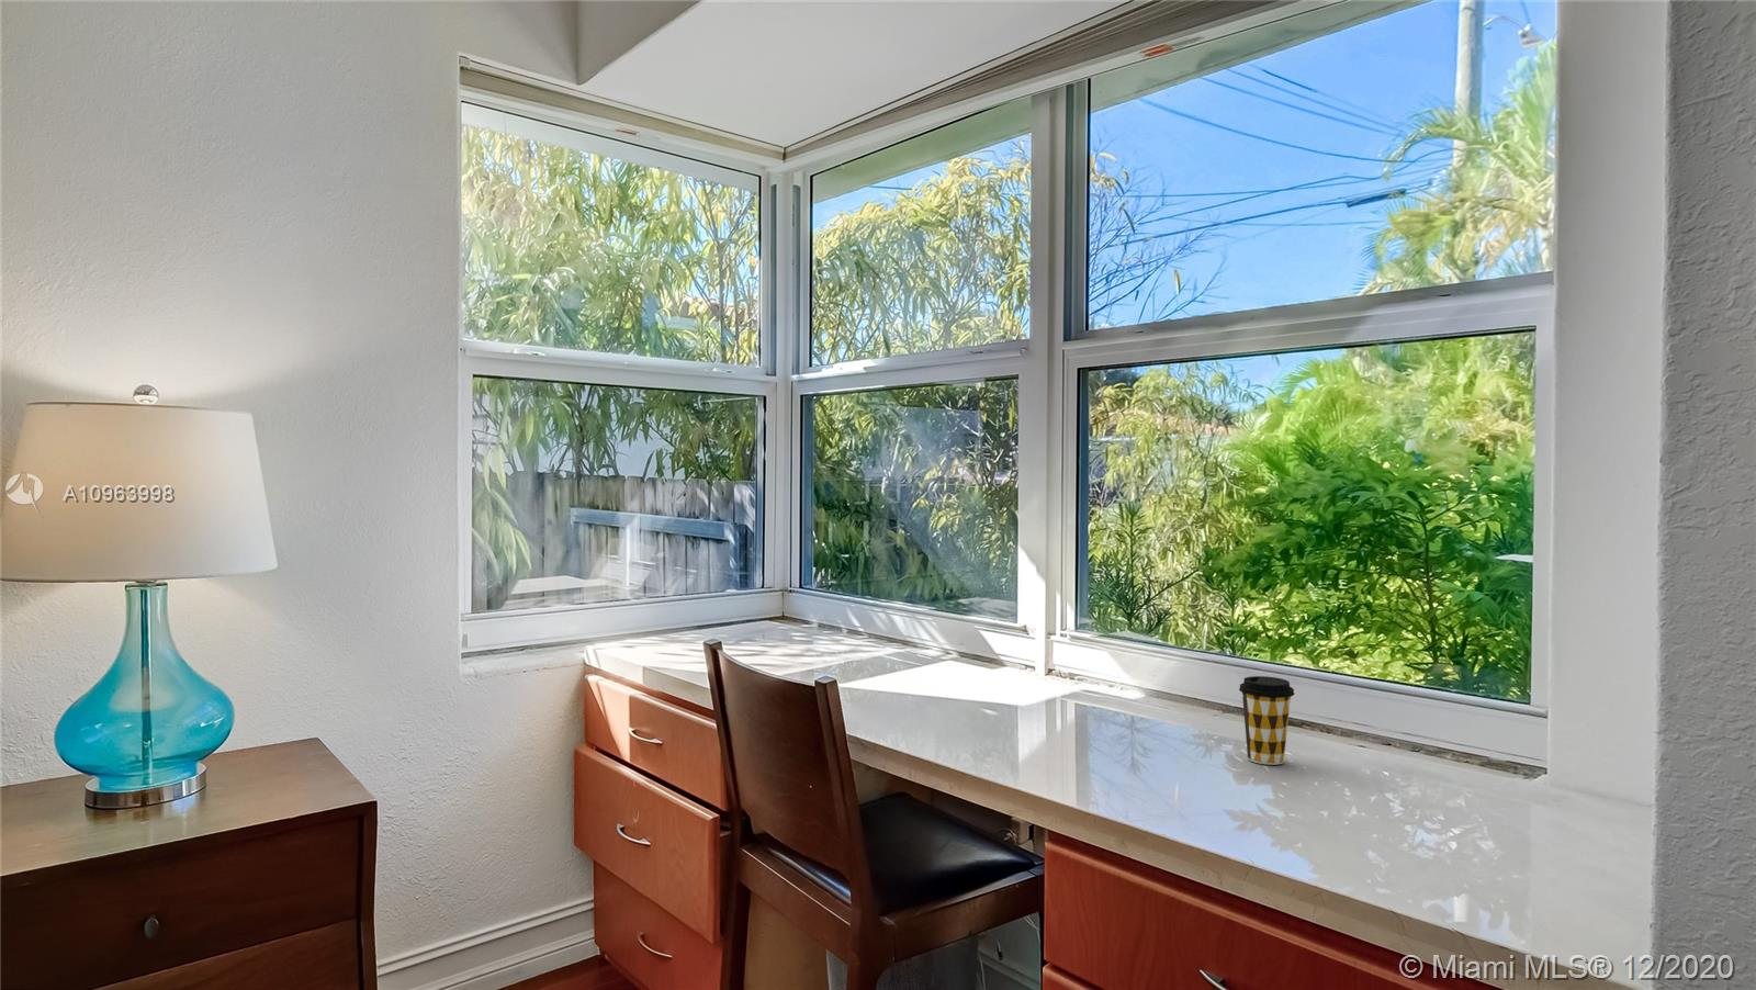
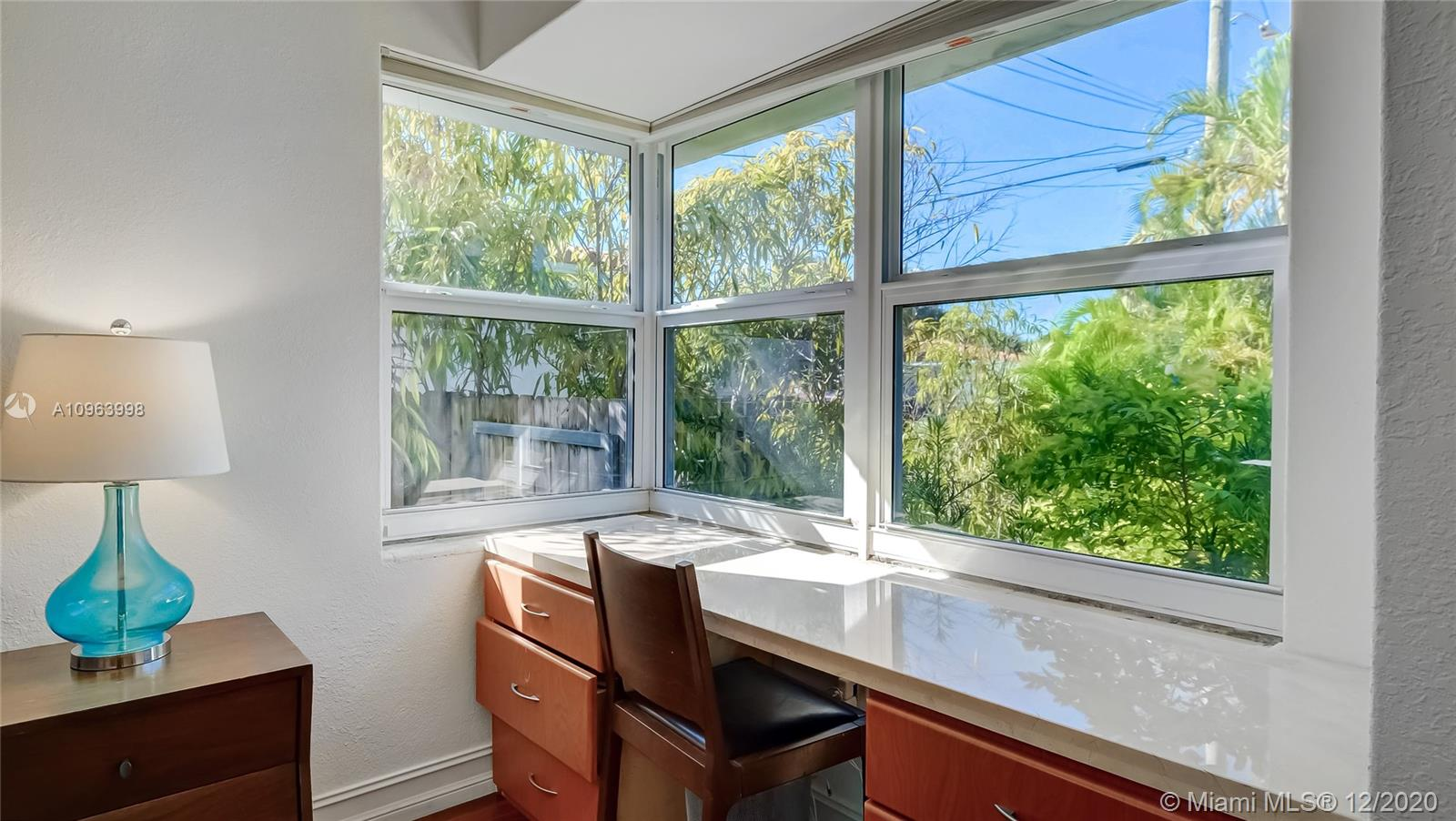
- coffee cup (1265, 720)
